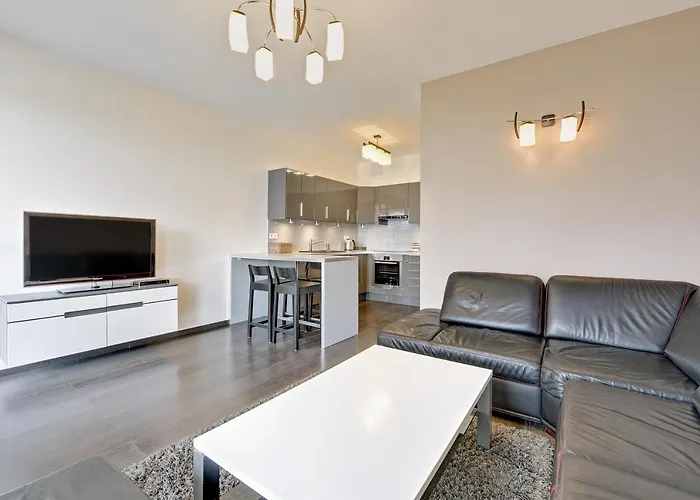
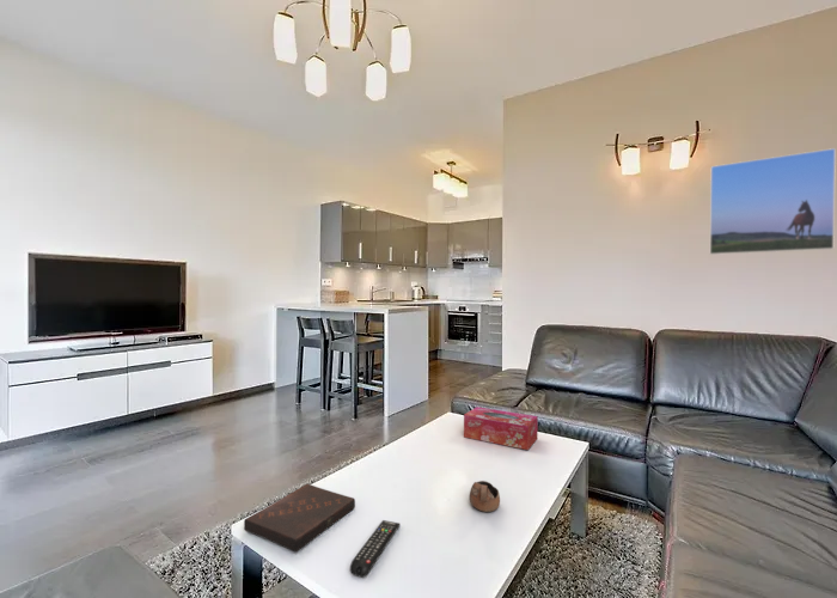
+ book (301, 513)
+ cup (482, 493)
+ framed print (768, 205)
+ tissue box (500, 426)
+ remote control (377, 544)
